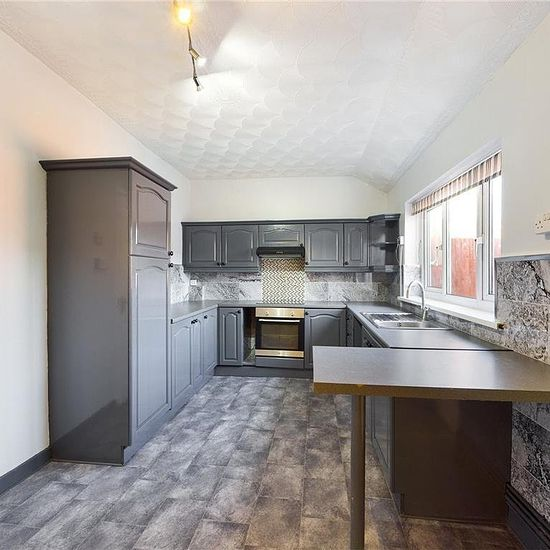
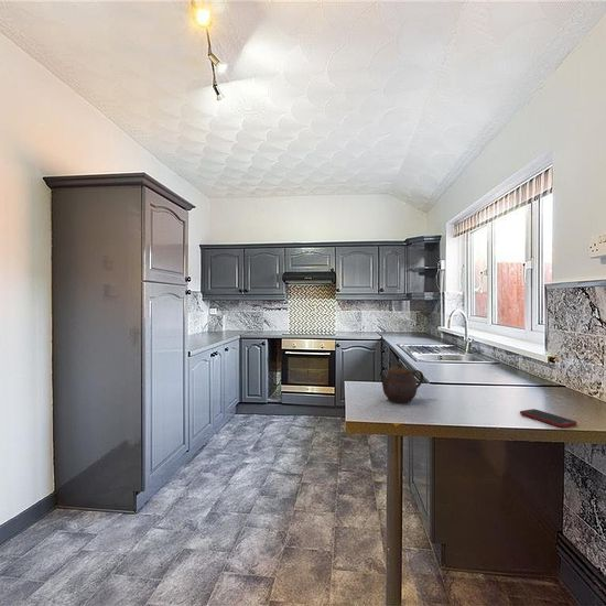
+ cell phone (547, 418)
+ teapot (401, 380)
